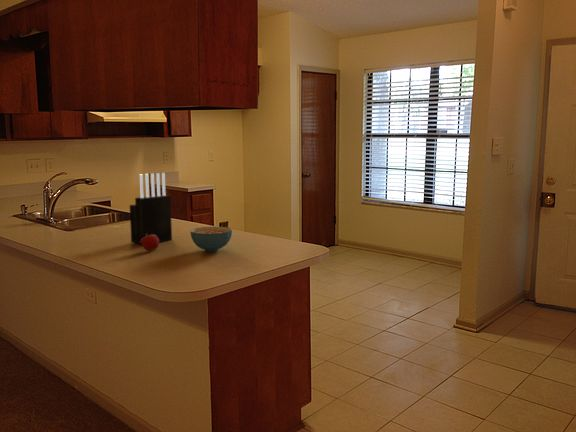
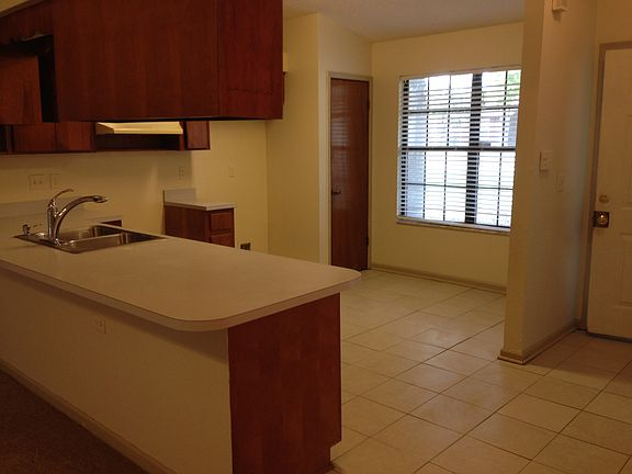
- knife block (149, 207)
- fruit (150, 242)
- cereal bowl (211, 240)
